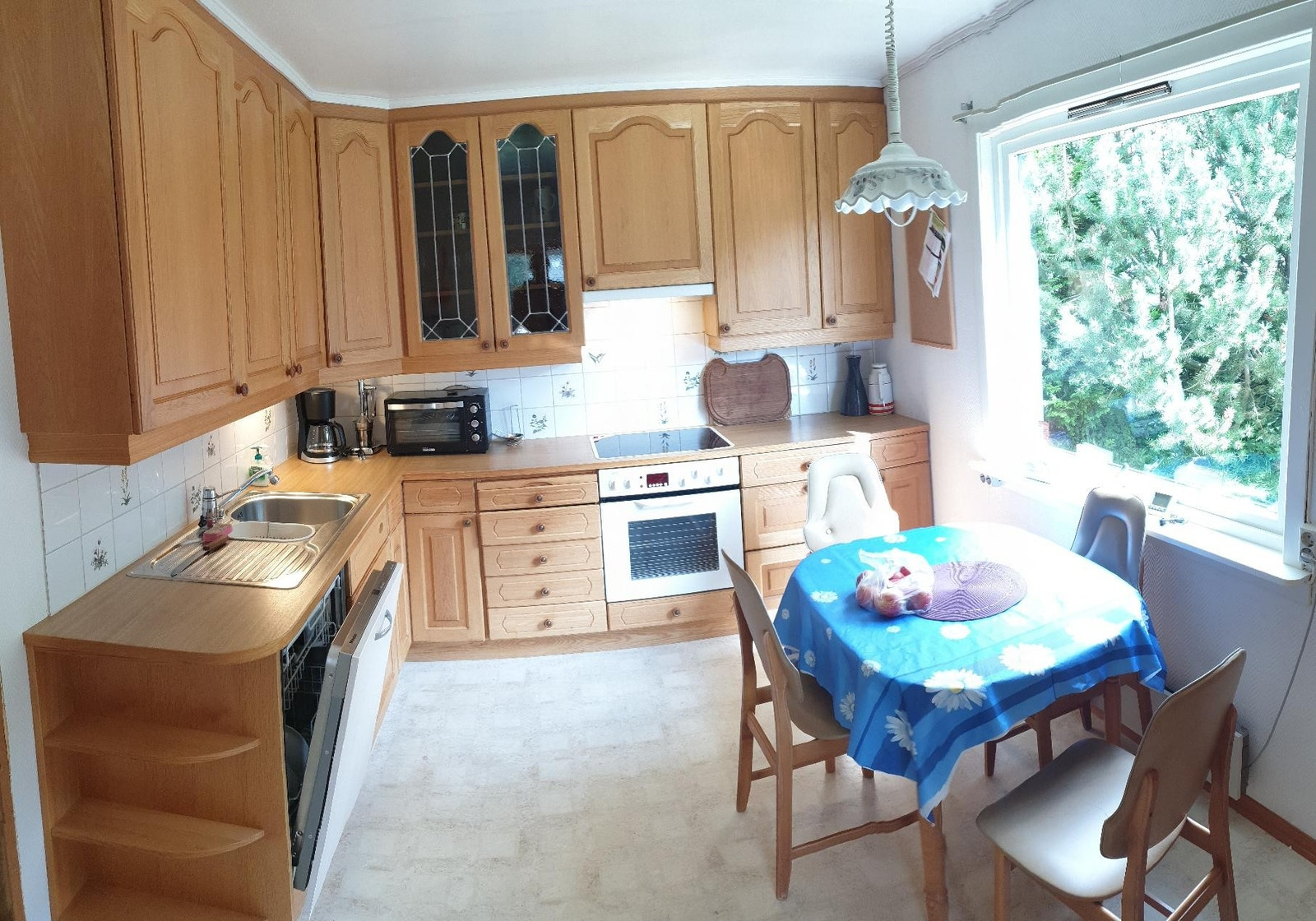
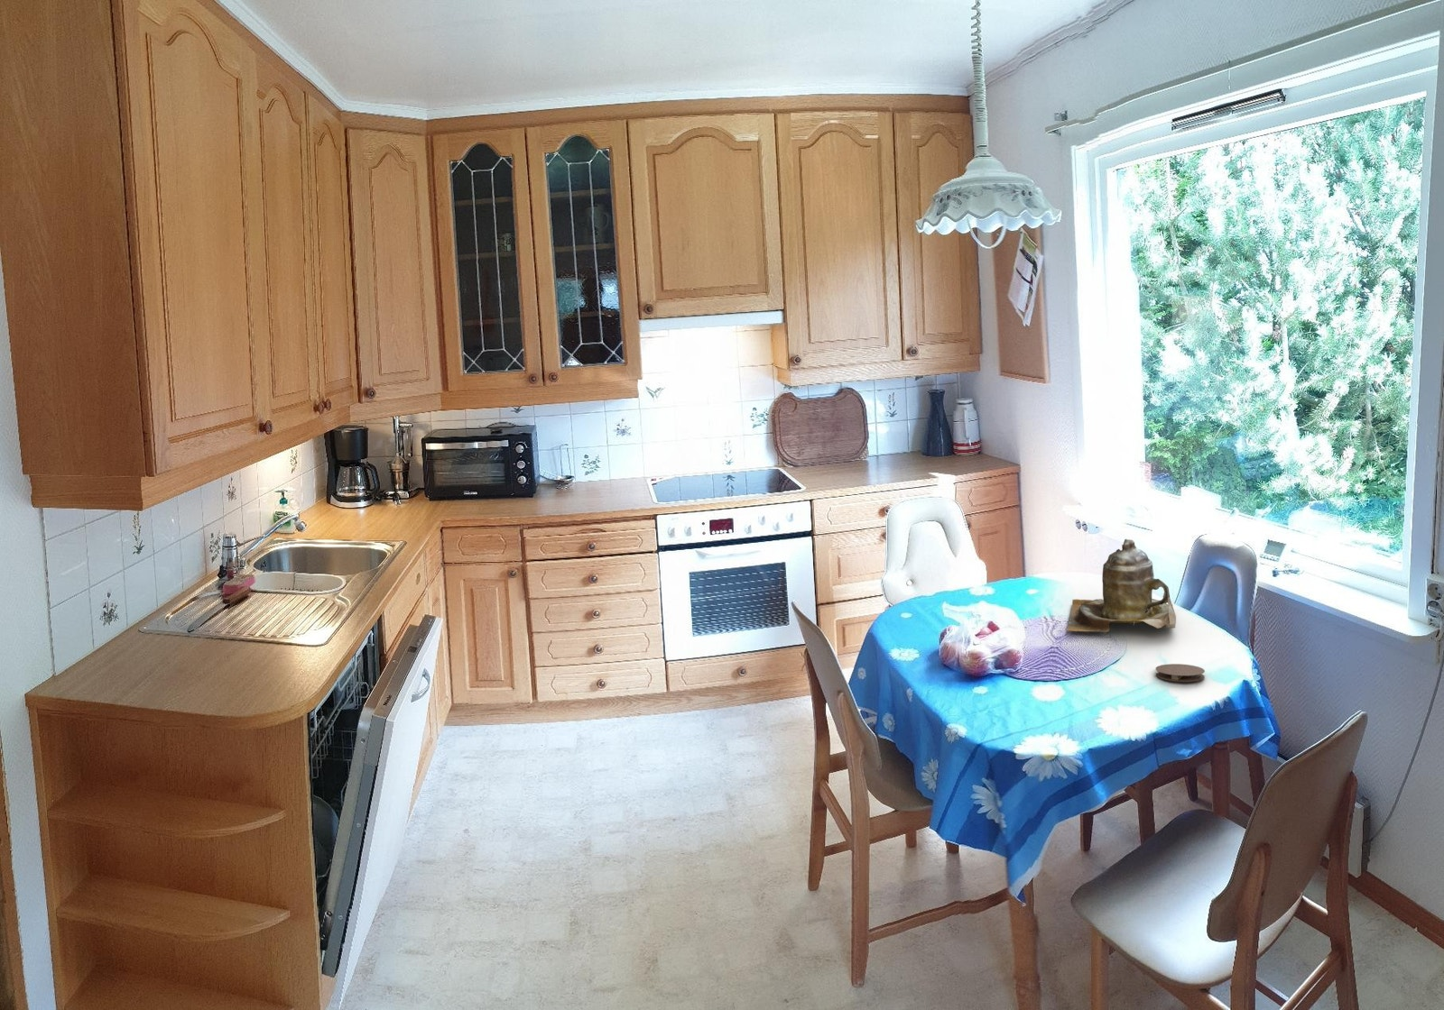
+ teapot (1120, 580)
+ coaster (1180, 672)
